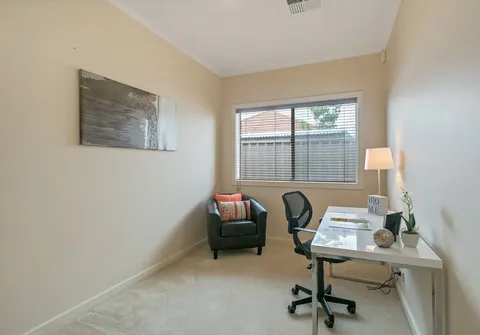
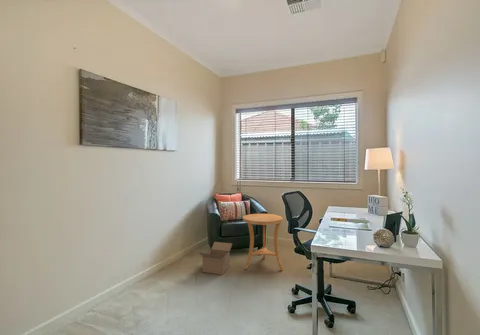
+ box (216, 258)
+ side table (263, 241)
